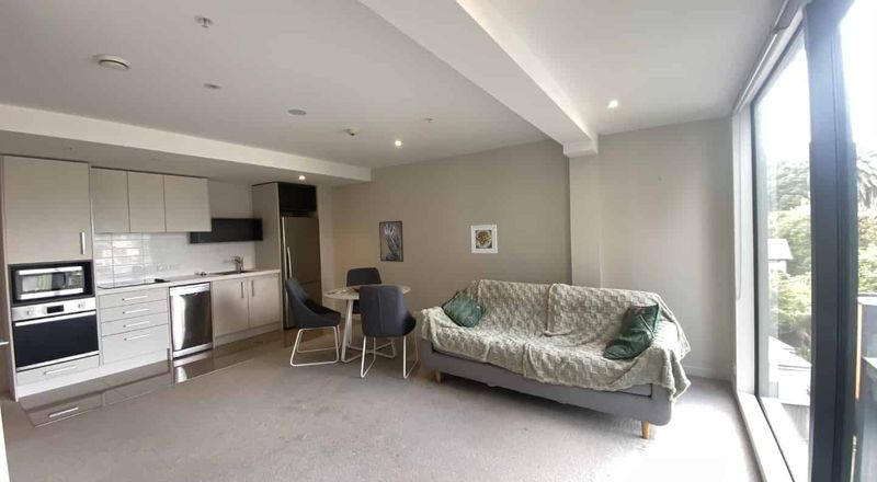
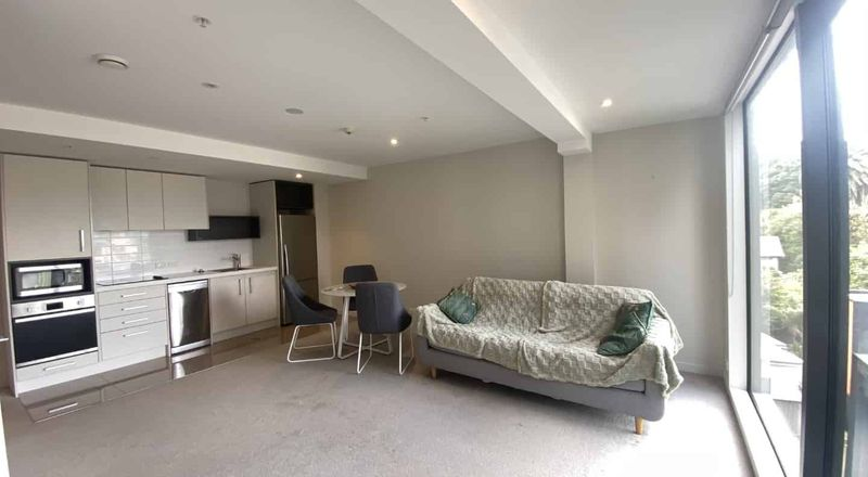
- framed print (390, 241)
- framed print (483, 239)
